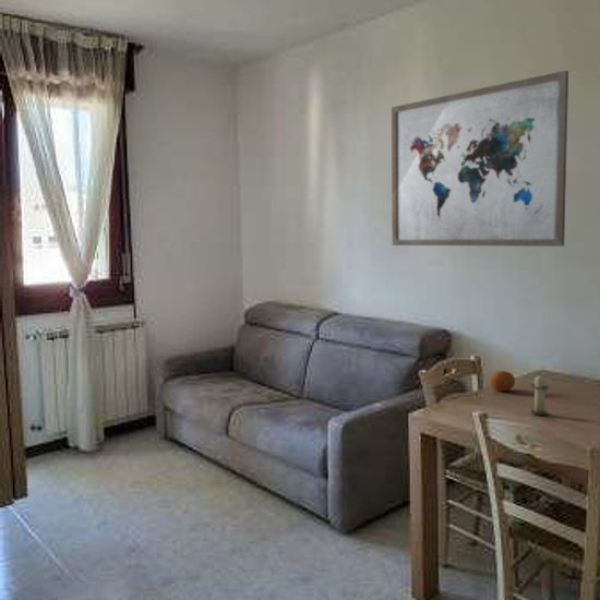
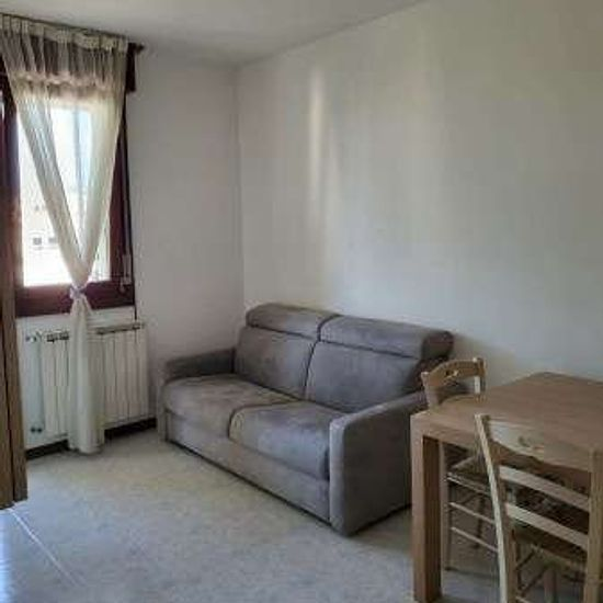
- wall art (468, 169)
- fruit (502, 380)
- candle (539, 393)
